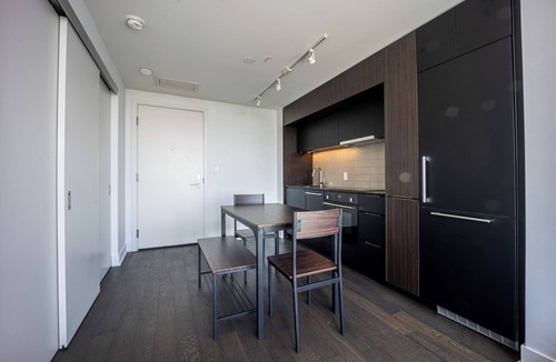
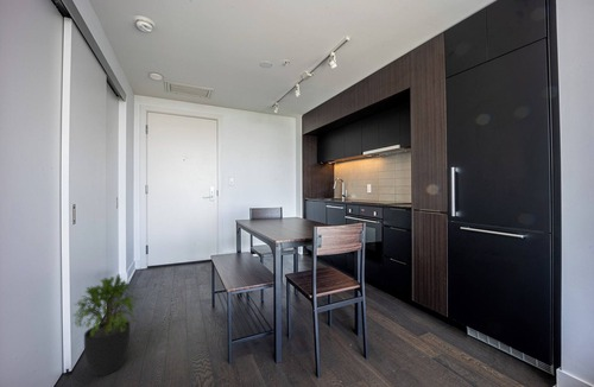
+ potted plant (105, 323)
